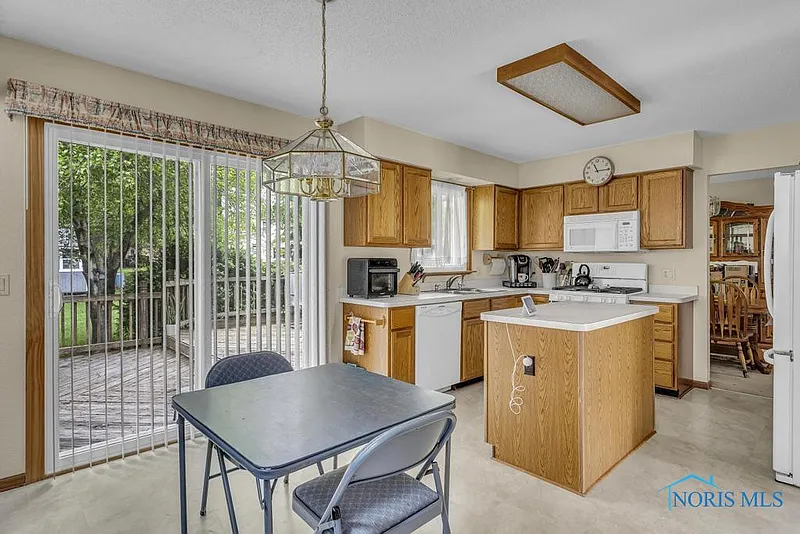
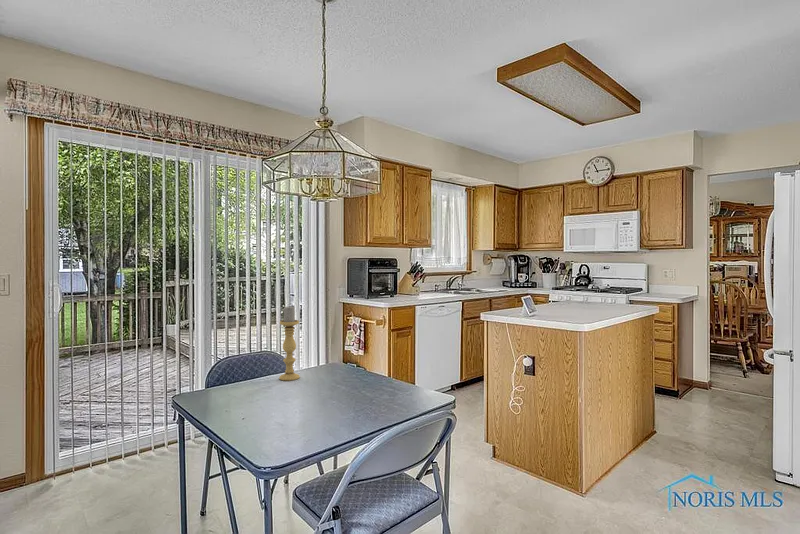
+ candle holder (289, 341)
